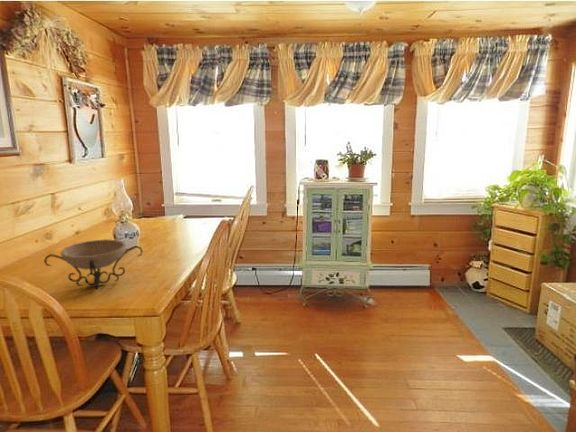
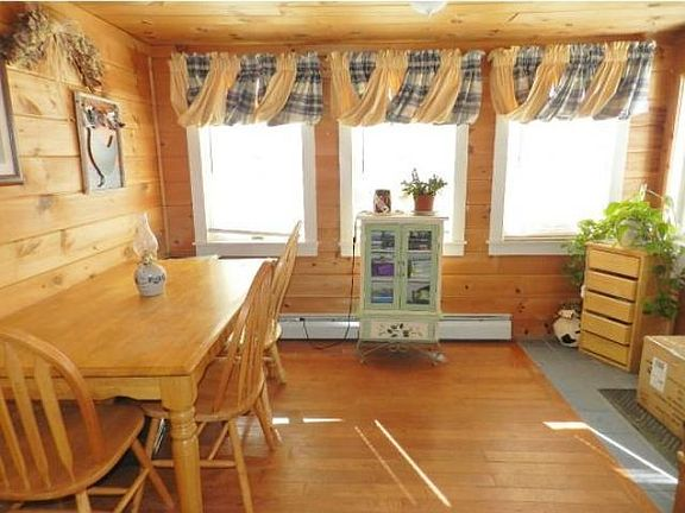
- decorative bowl (96, 266)
